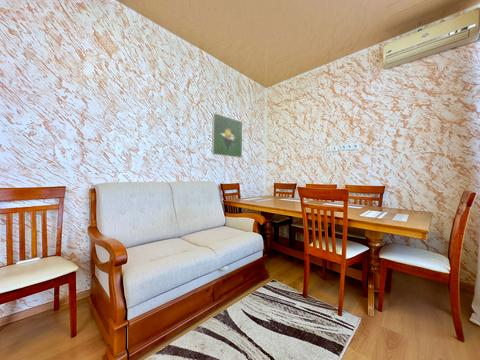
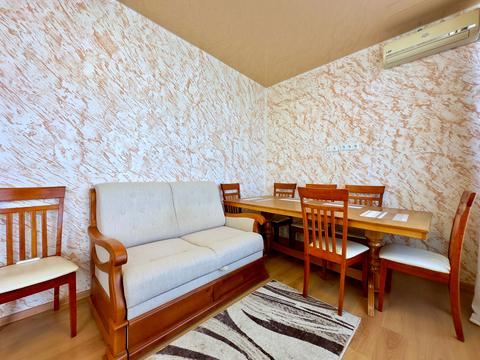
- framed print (228, 137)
